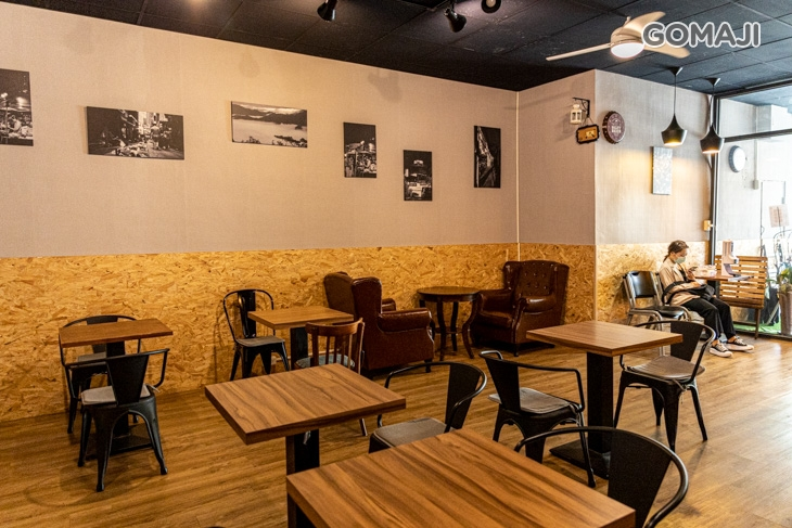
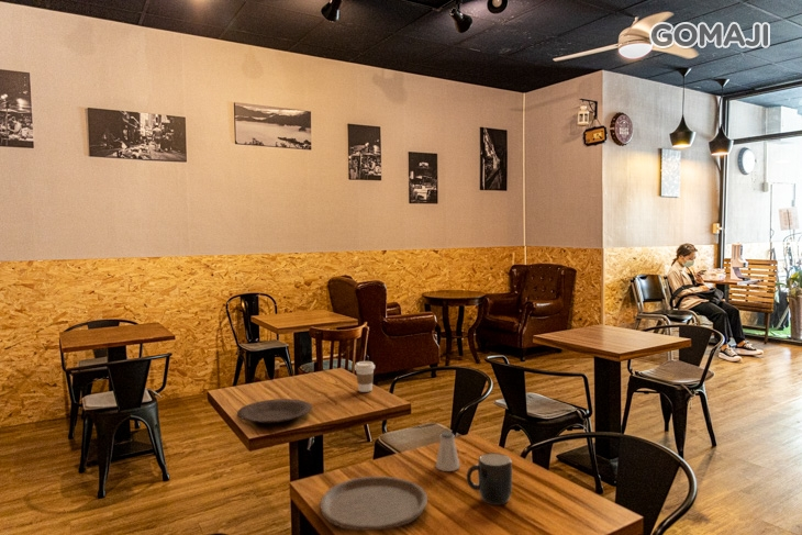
+ plate (374, 502)
+ coffee cup (365, 376)
+ plate (275, 412)
+ saltshaker (447, 449)
+ mug (489, 478)
